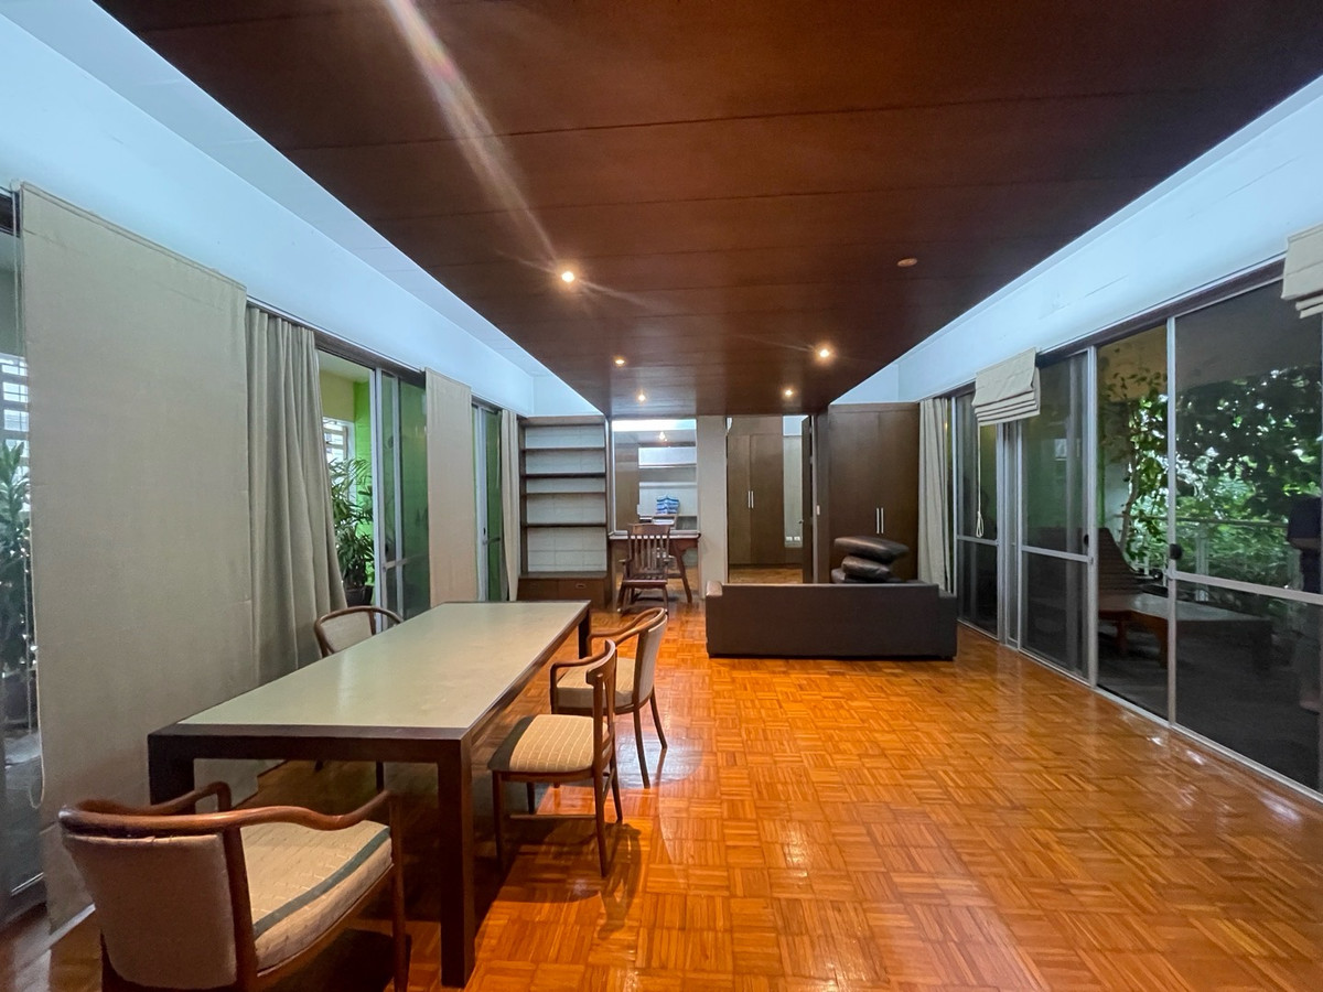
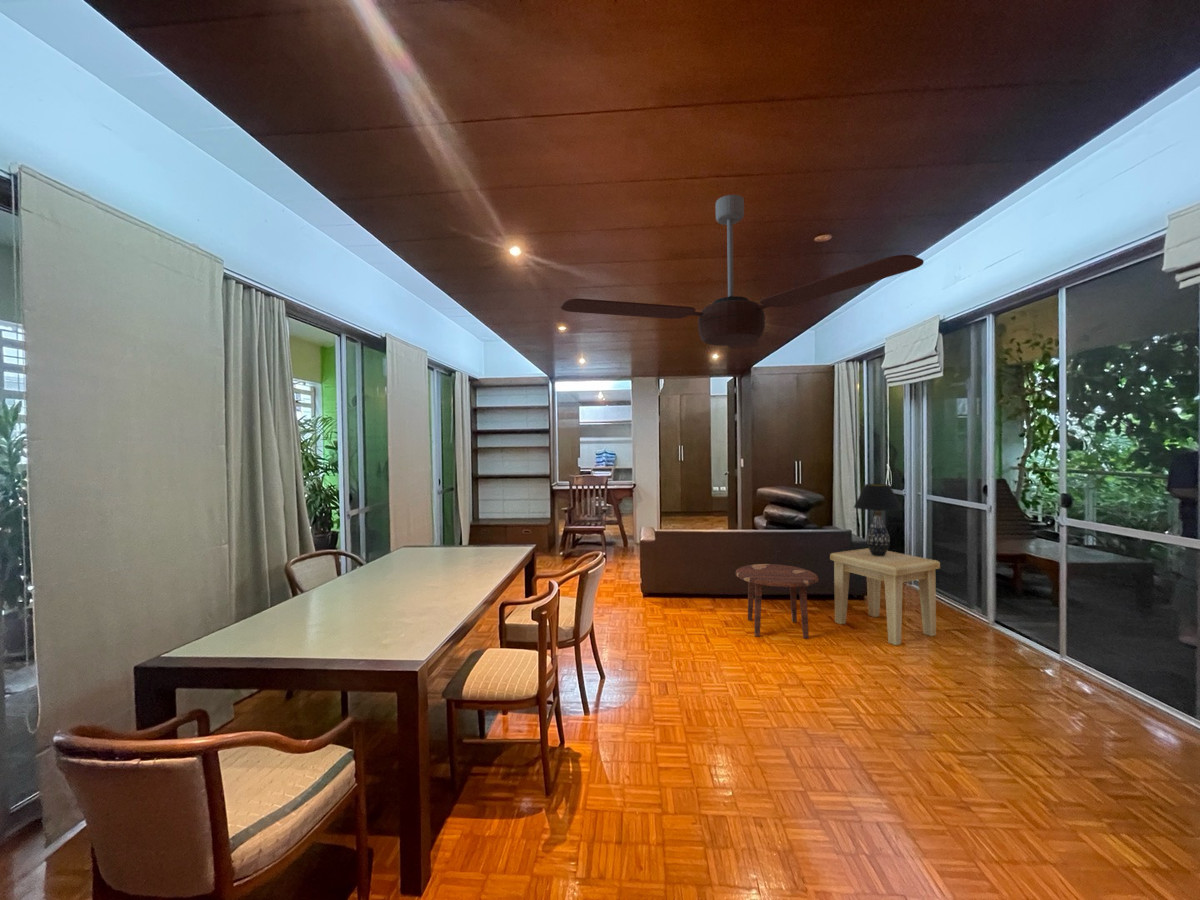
+ table lamp (877, 519)
+ side table (885, 592)
+ ceiling fan (728, 280)
+ side table (778, 586)
